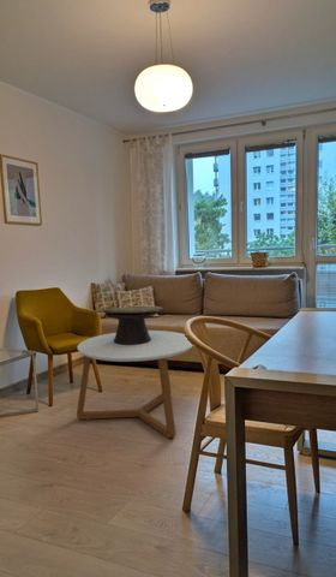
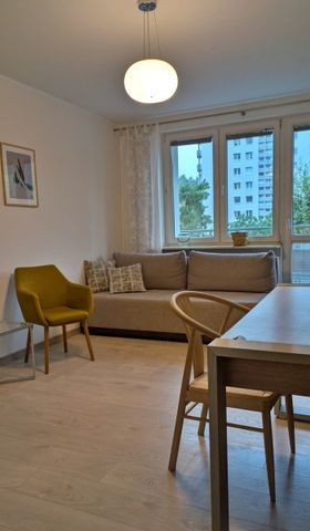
- decorative bowl (128, 323)
- coffee table (133, 361)
